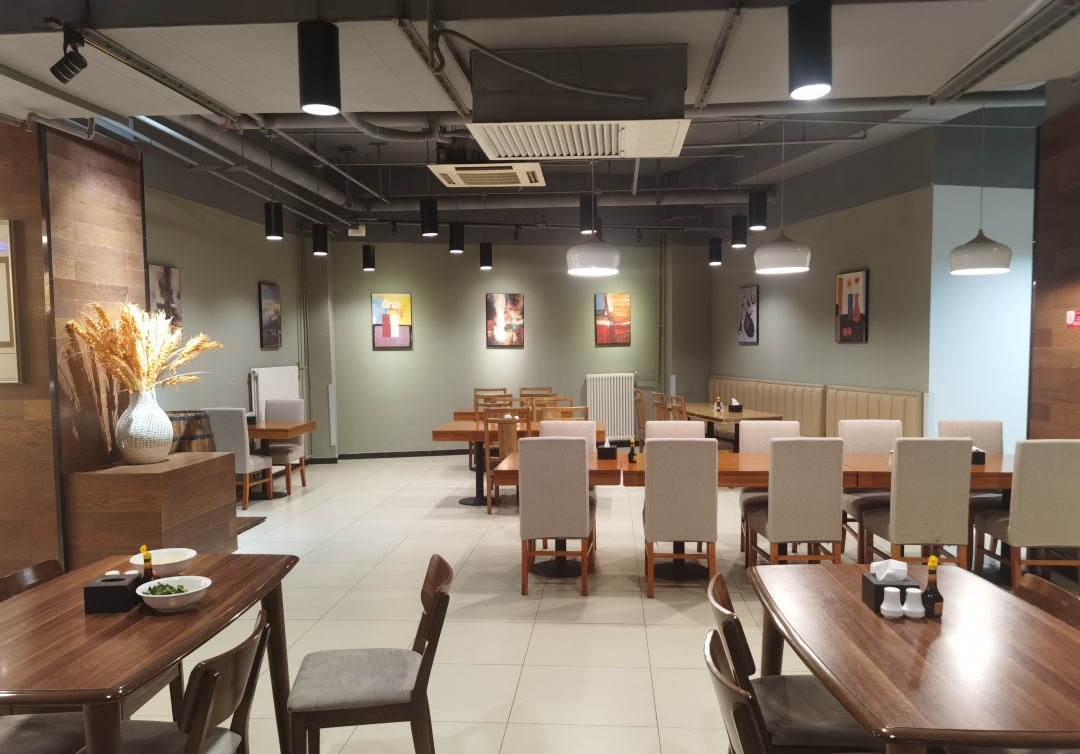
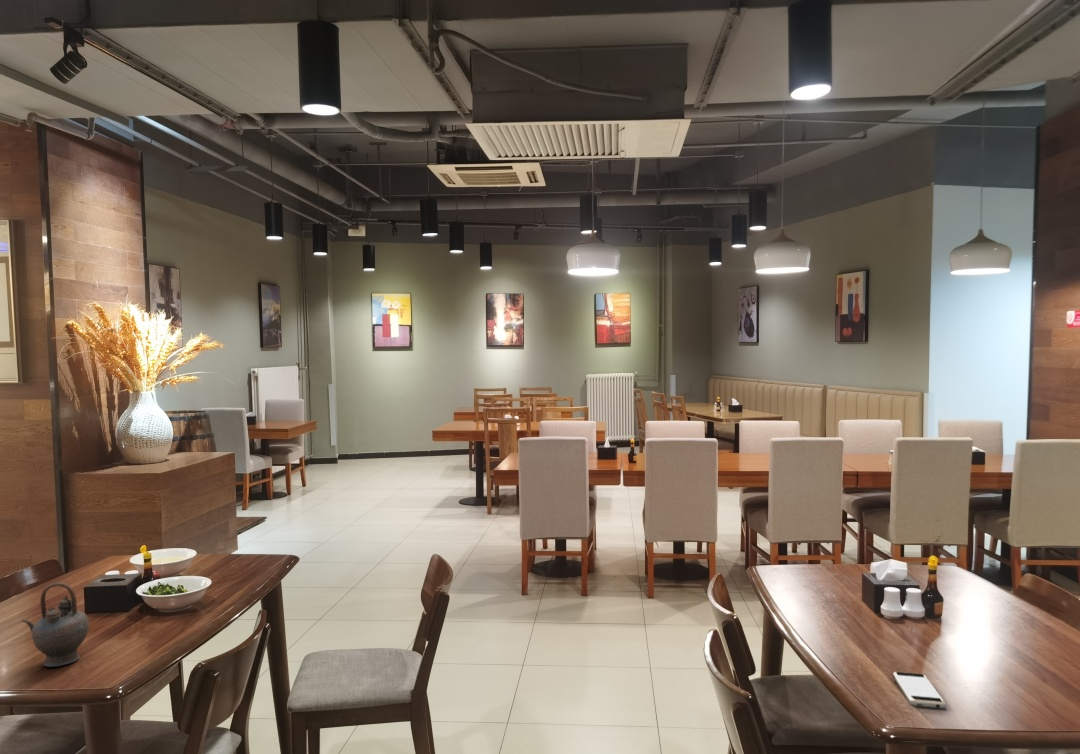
+ teapot (54, 622)
+ smartphone (918, 689)
